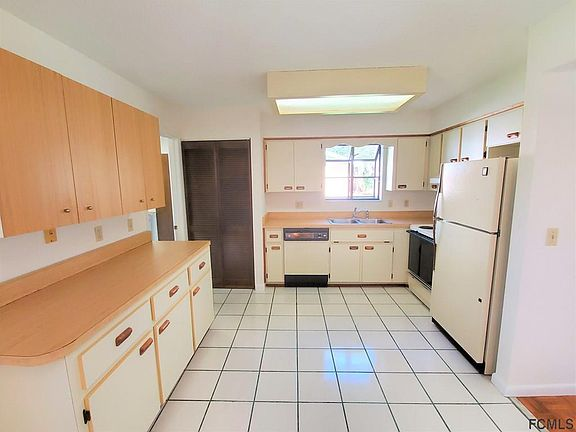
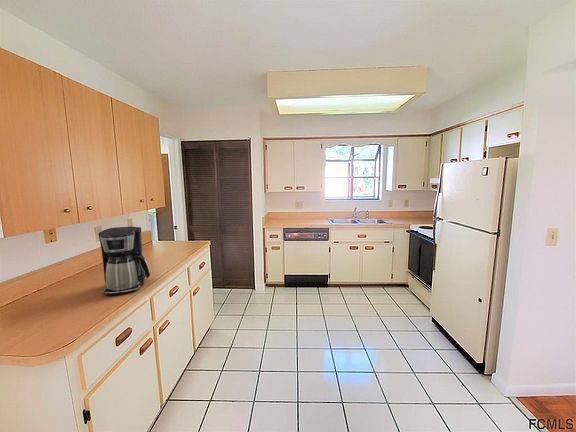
+ coffee maker (129, 256)
